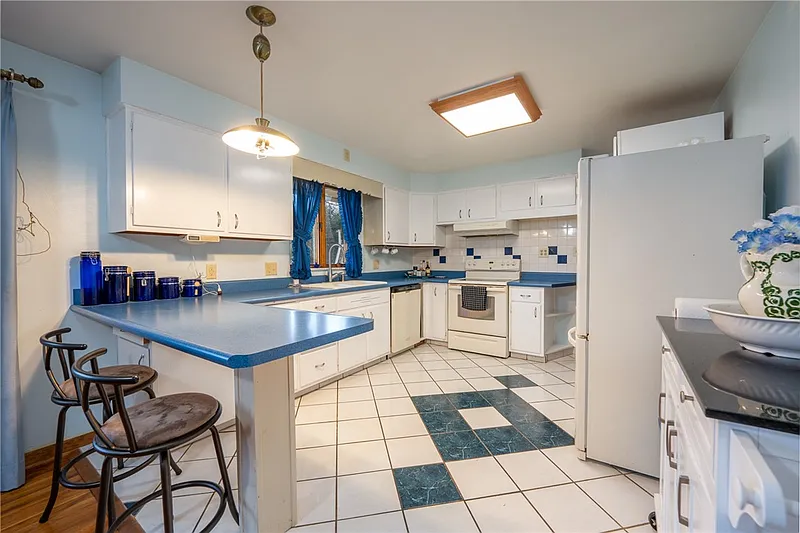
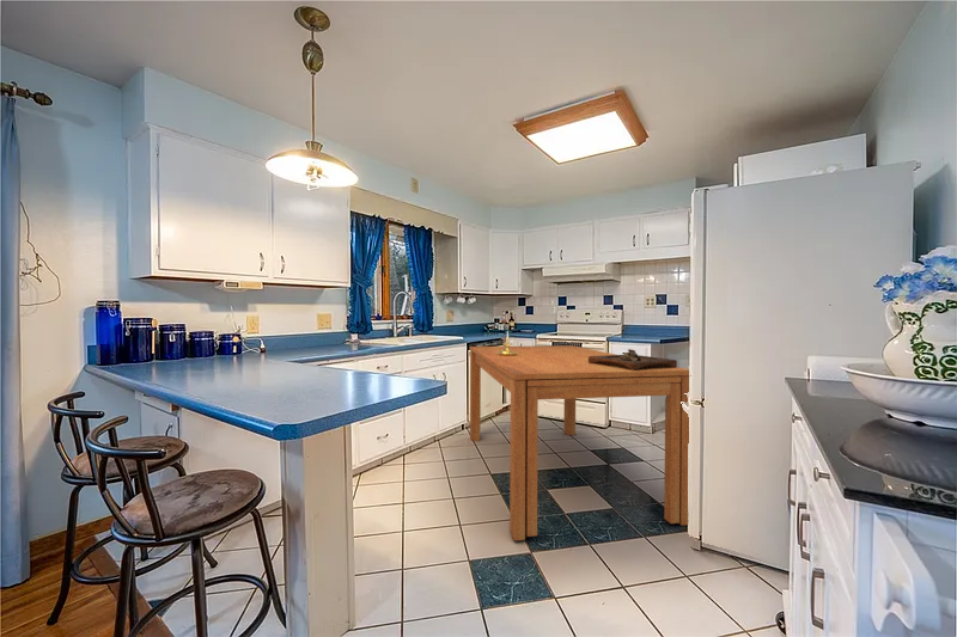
+ candle holder (506, 342)
+ wooden tray (630, 356)
+ dining table (565, 412)
